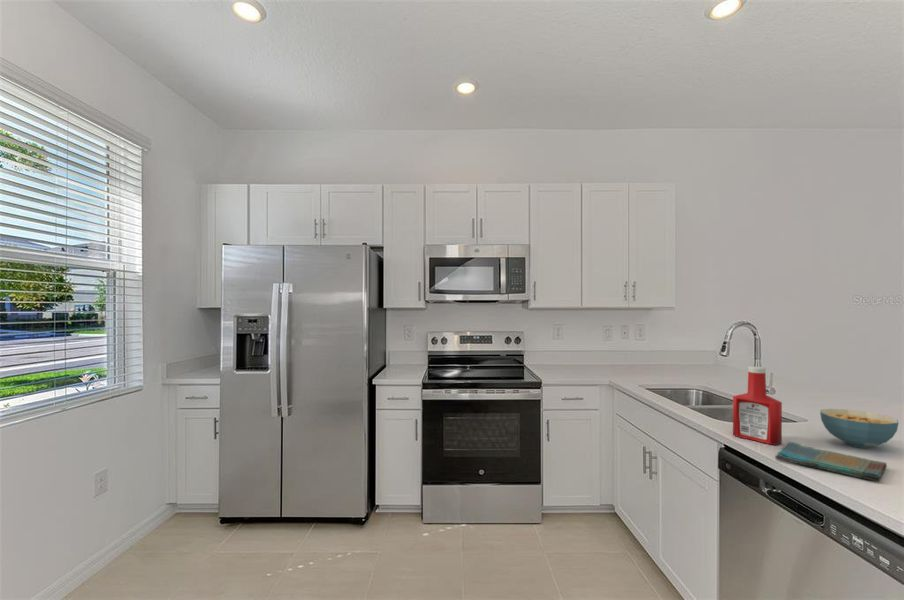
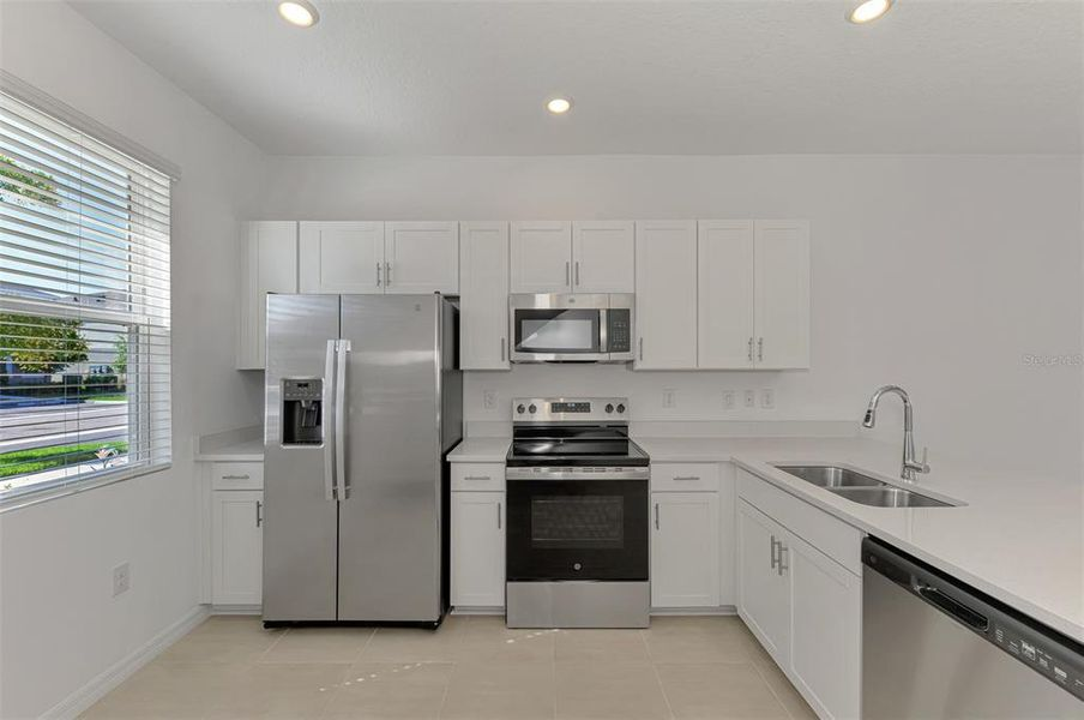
- dish towel (829, 459)
- soap bottle (756, 403)
- cereal bowl (857, 430)
